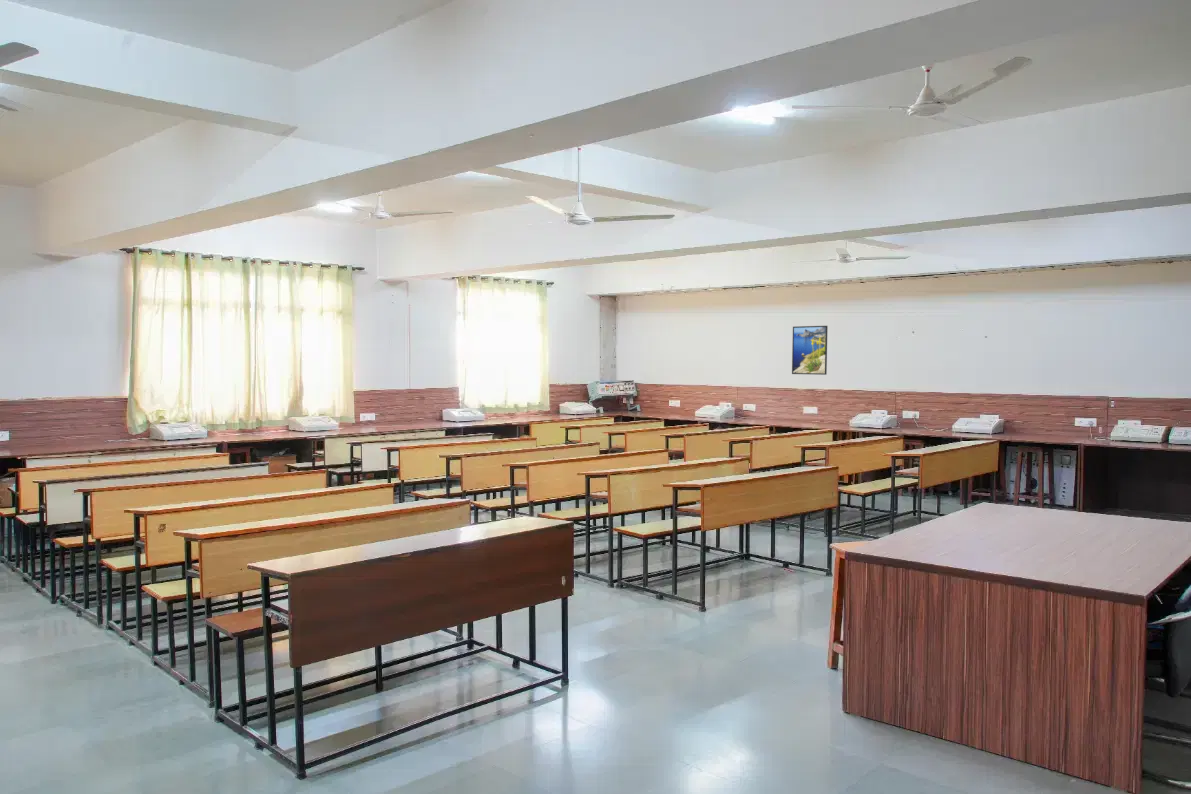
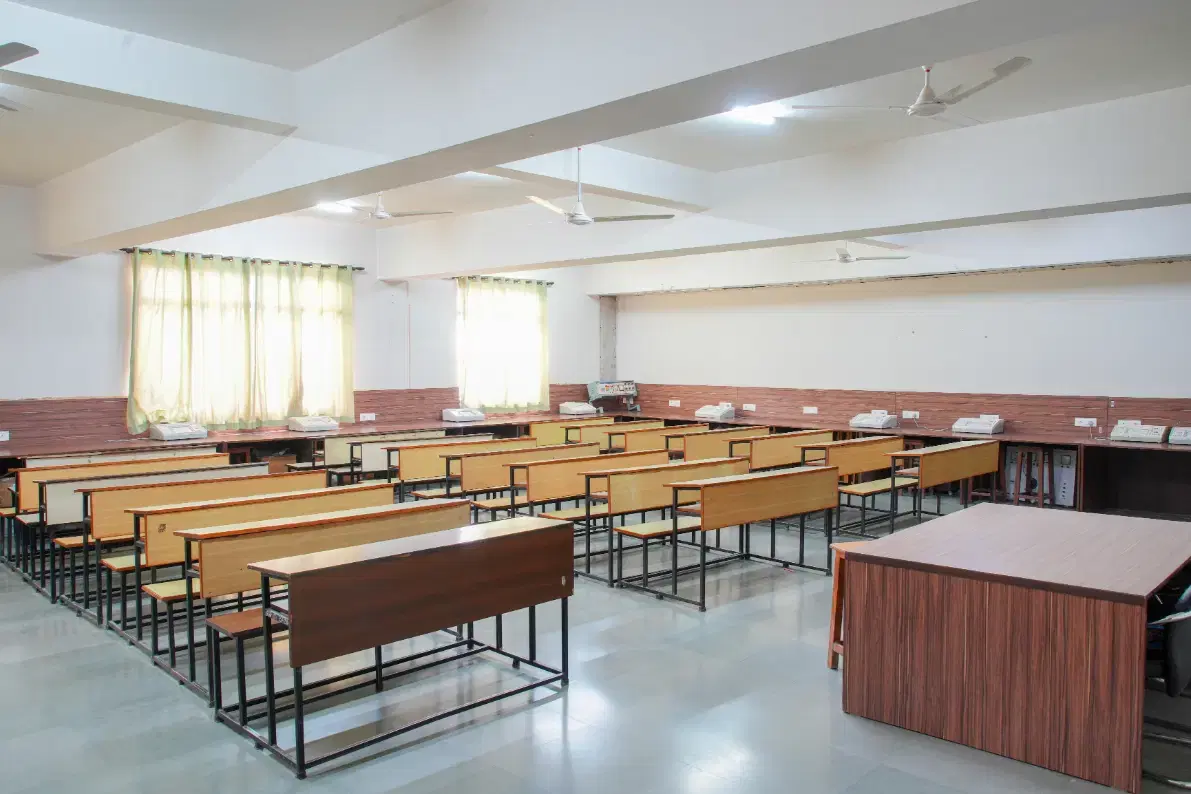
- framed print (809, 350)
